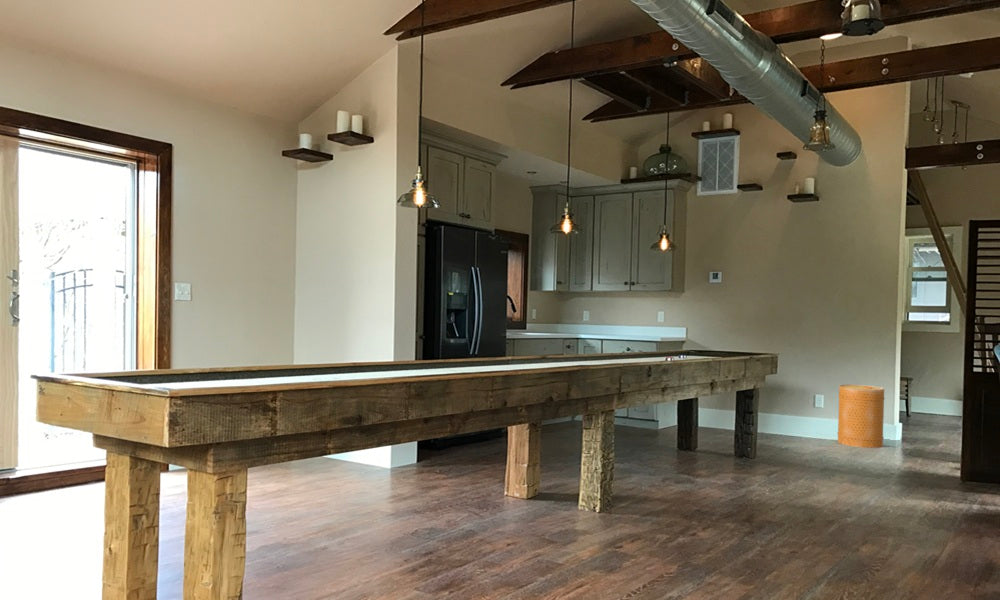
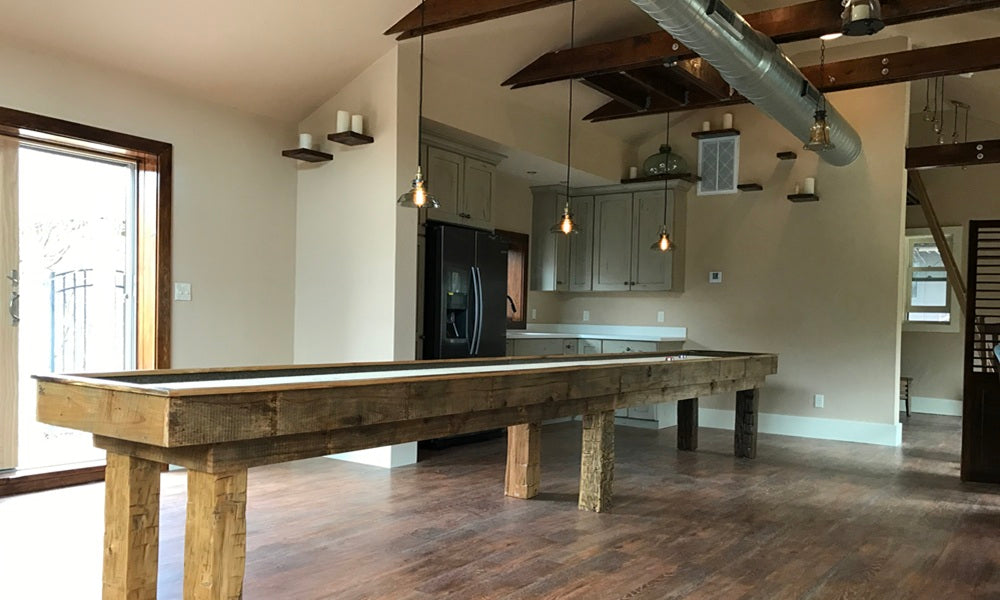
- basket (860, 415)
